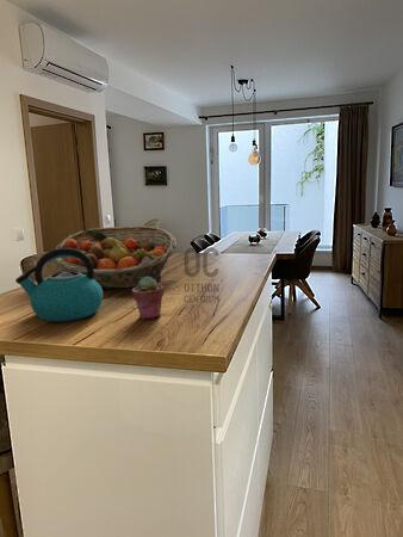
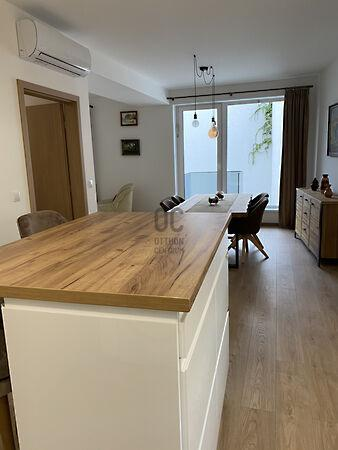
- kettle (60, 282)
- potted succulent (148, 296)
- fruit basket (116, 255)
